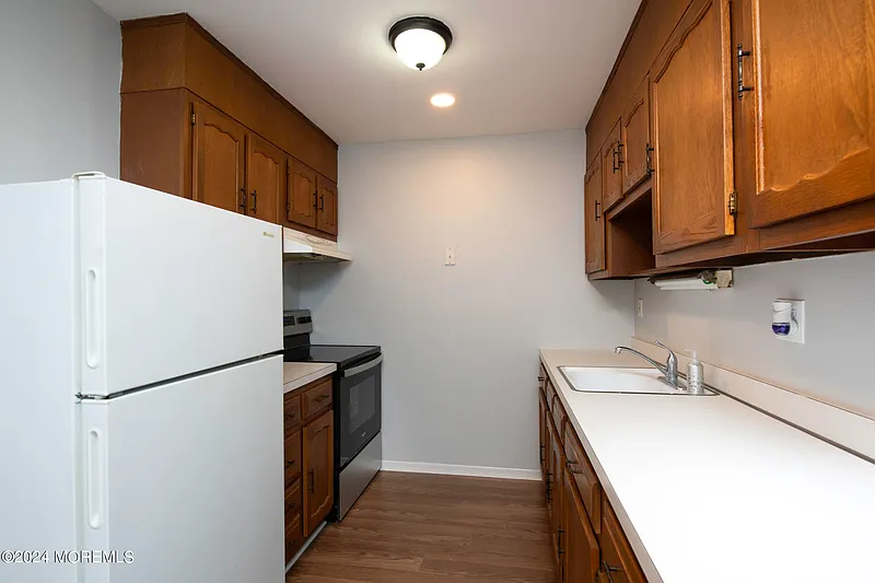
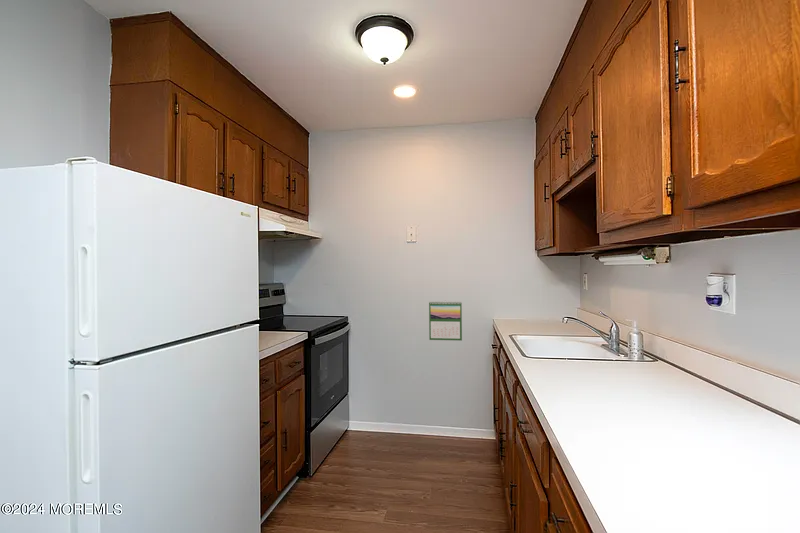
+ calendar (445, 320)
